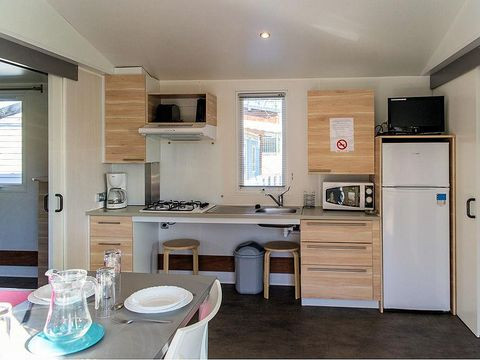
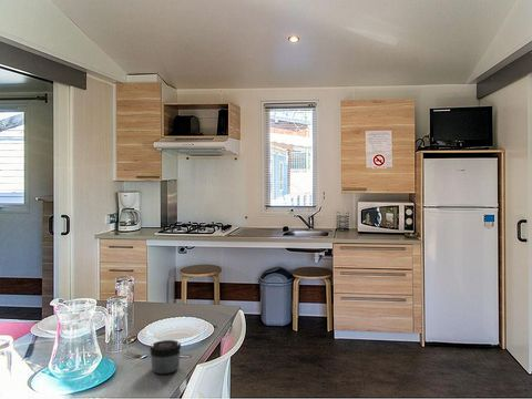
+ jar (165, 357)
